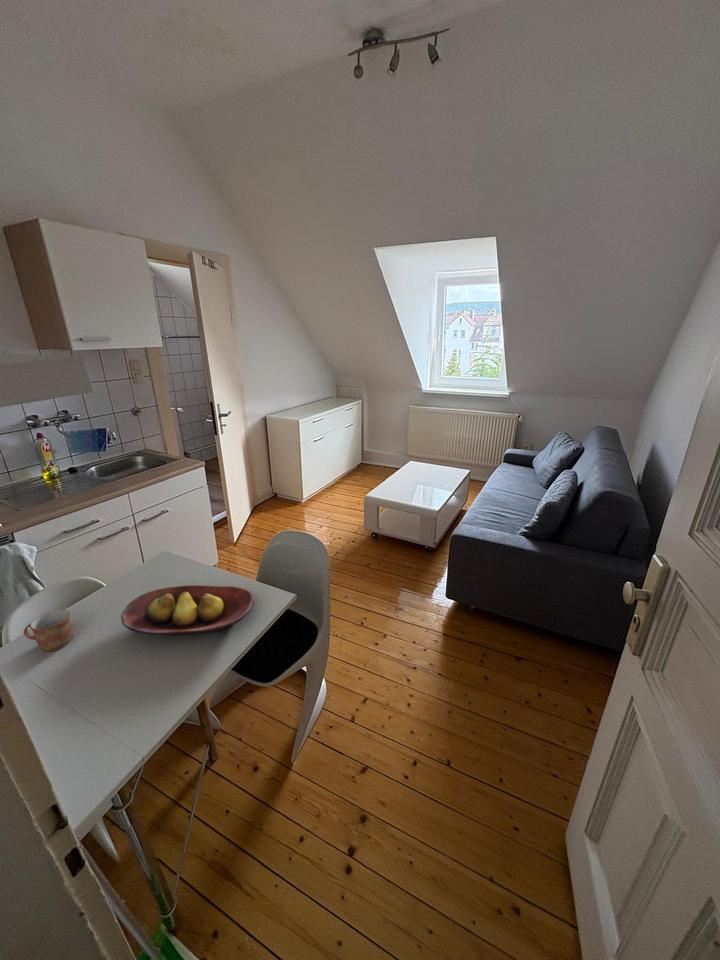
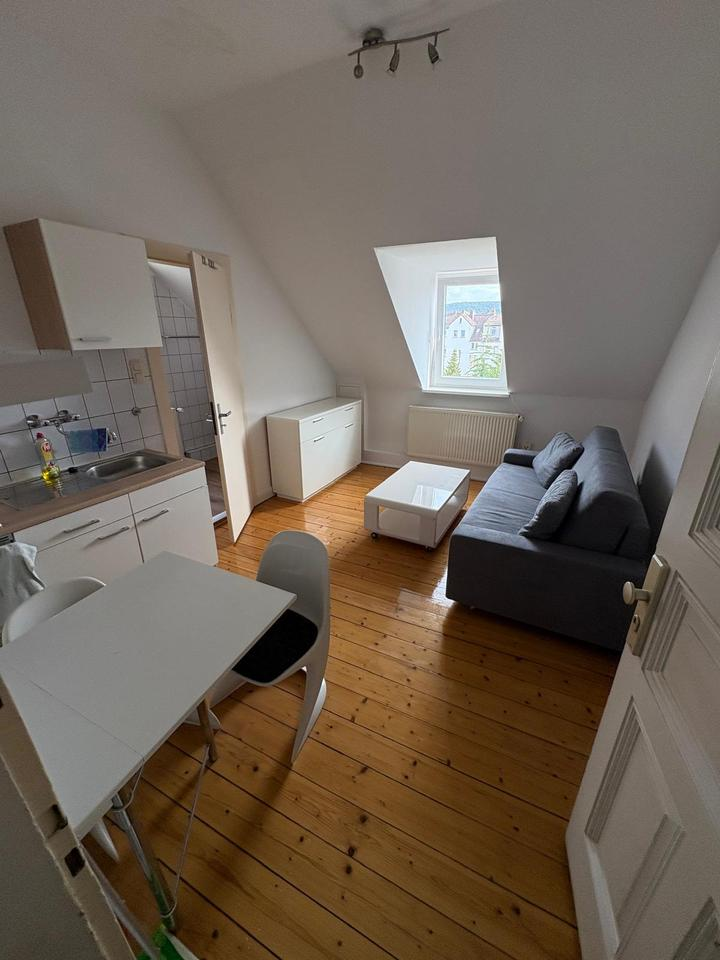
- fruit bowl (190, 607)
- mug (48, 631)
